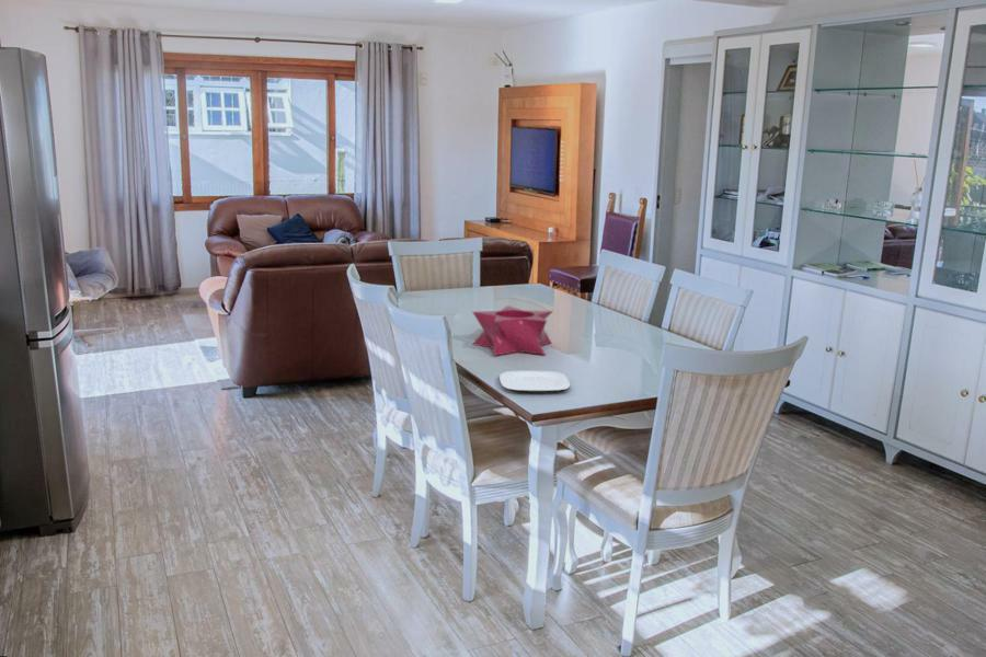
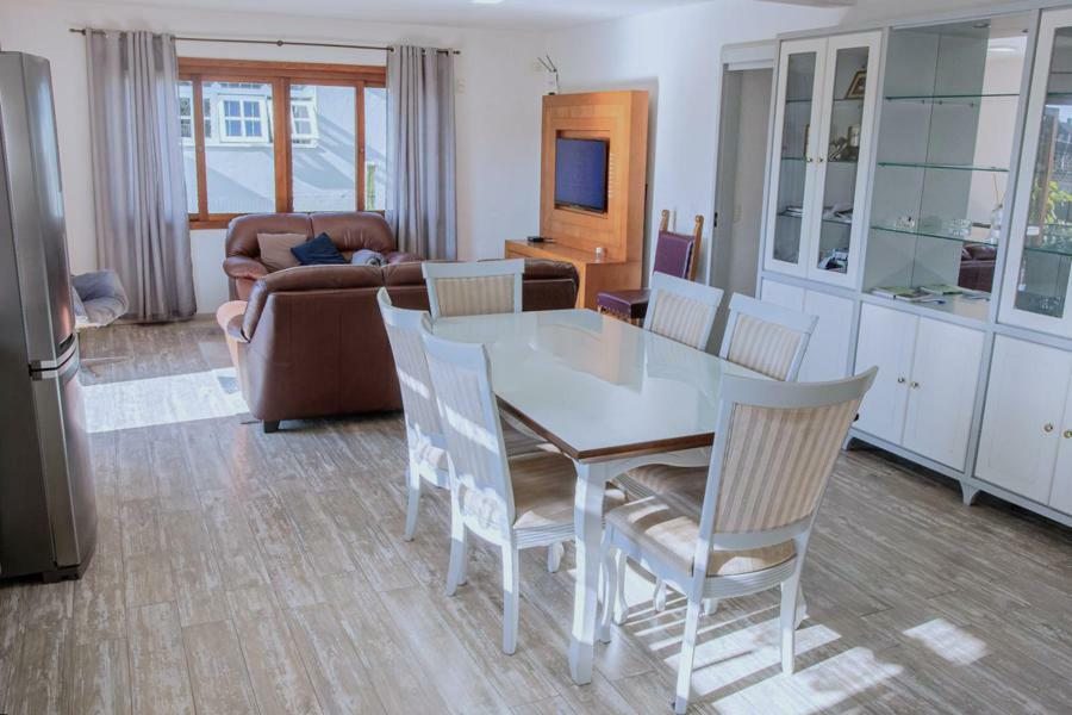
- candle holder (517, 330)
- plate (534, 381)
